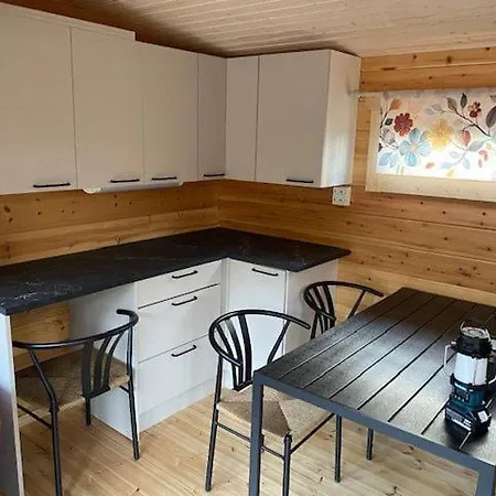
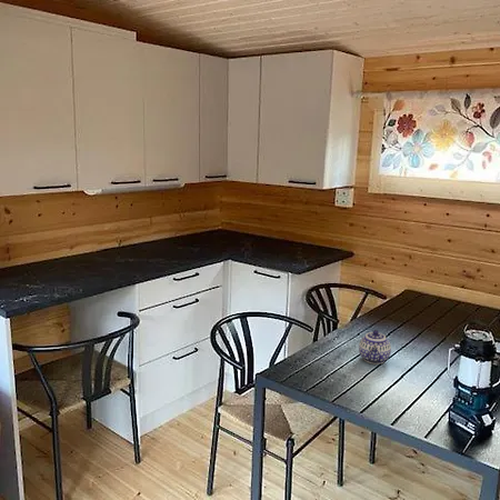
+ teapot (374, 344)
